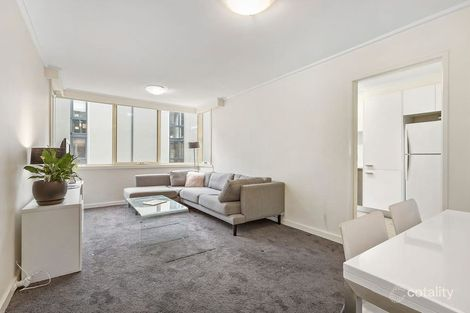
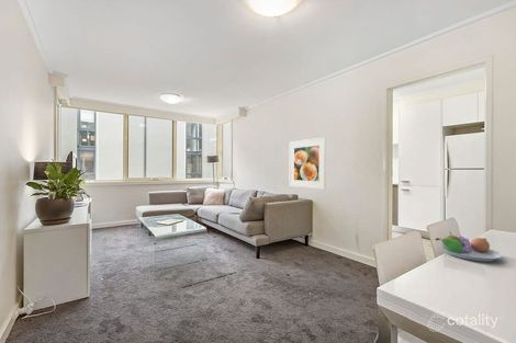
+ fruit bowl (465, 244)
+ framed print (305, 163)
